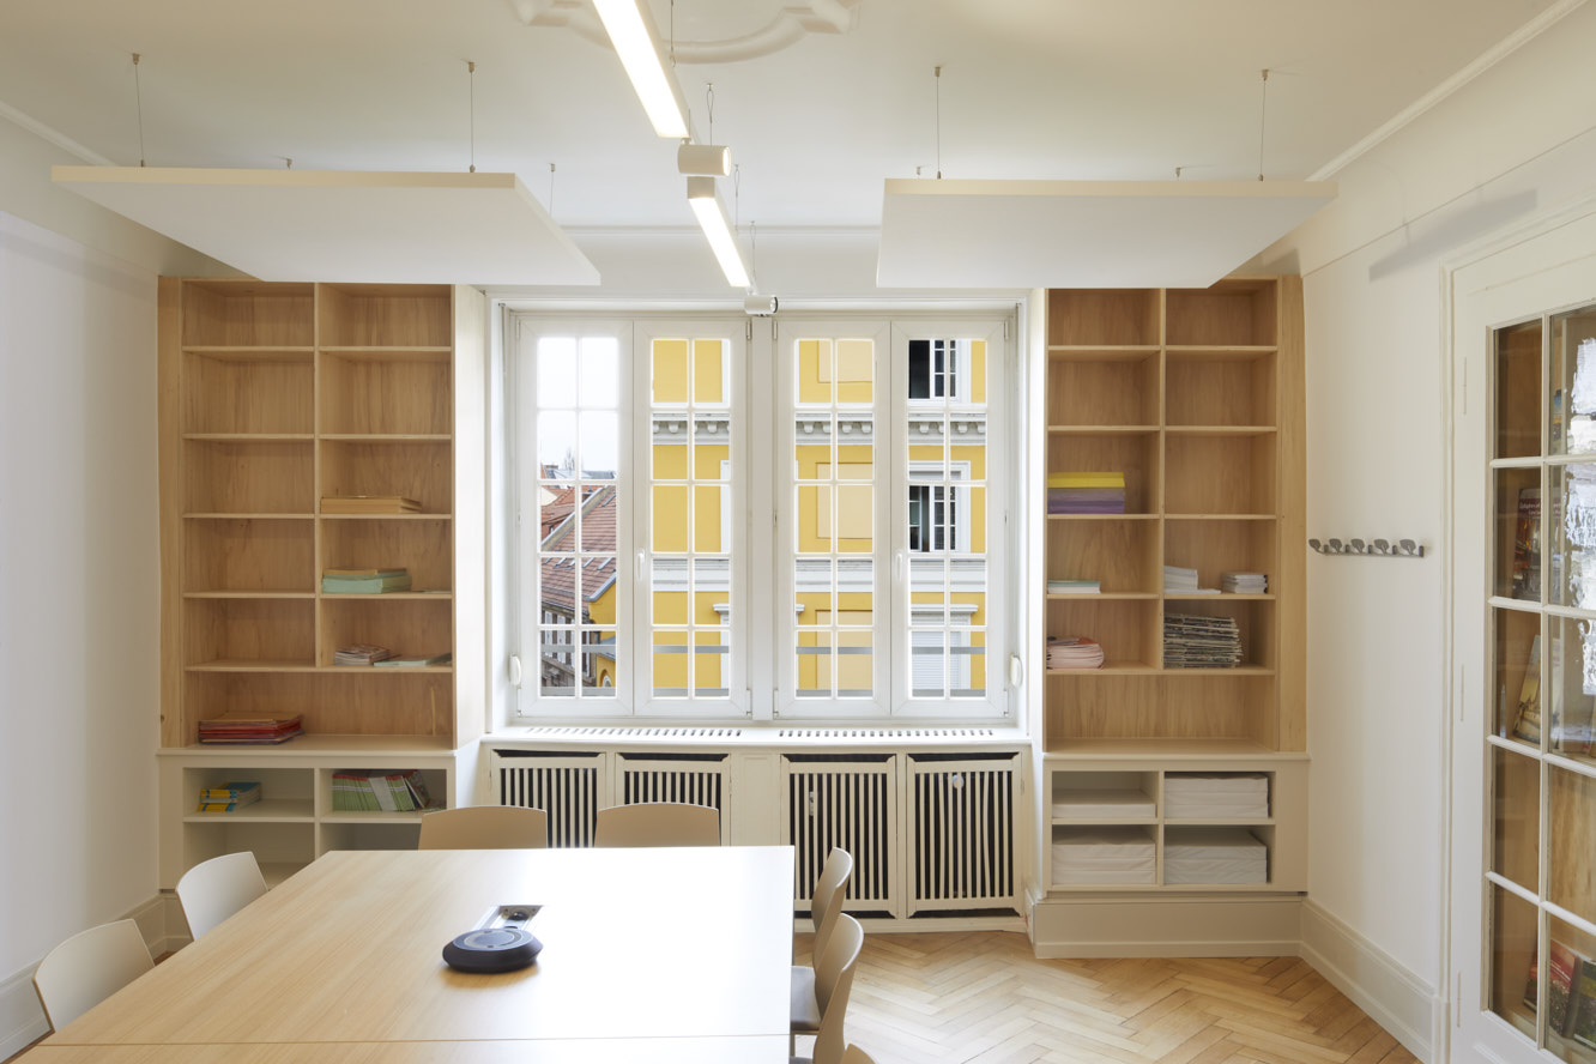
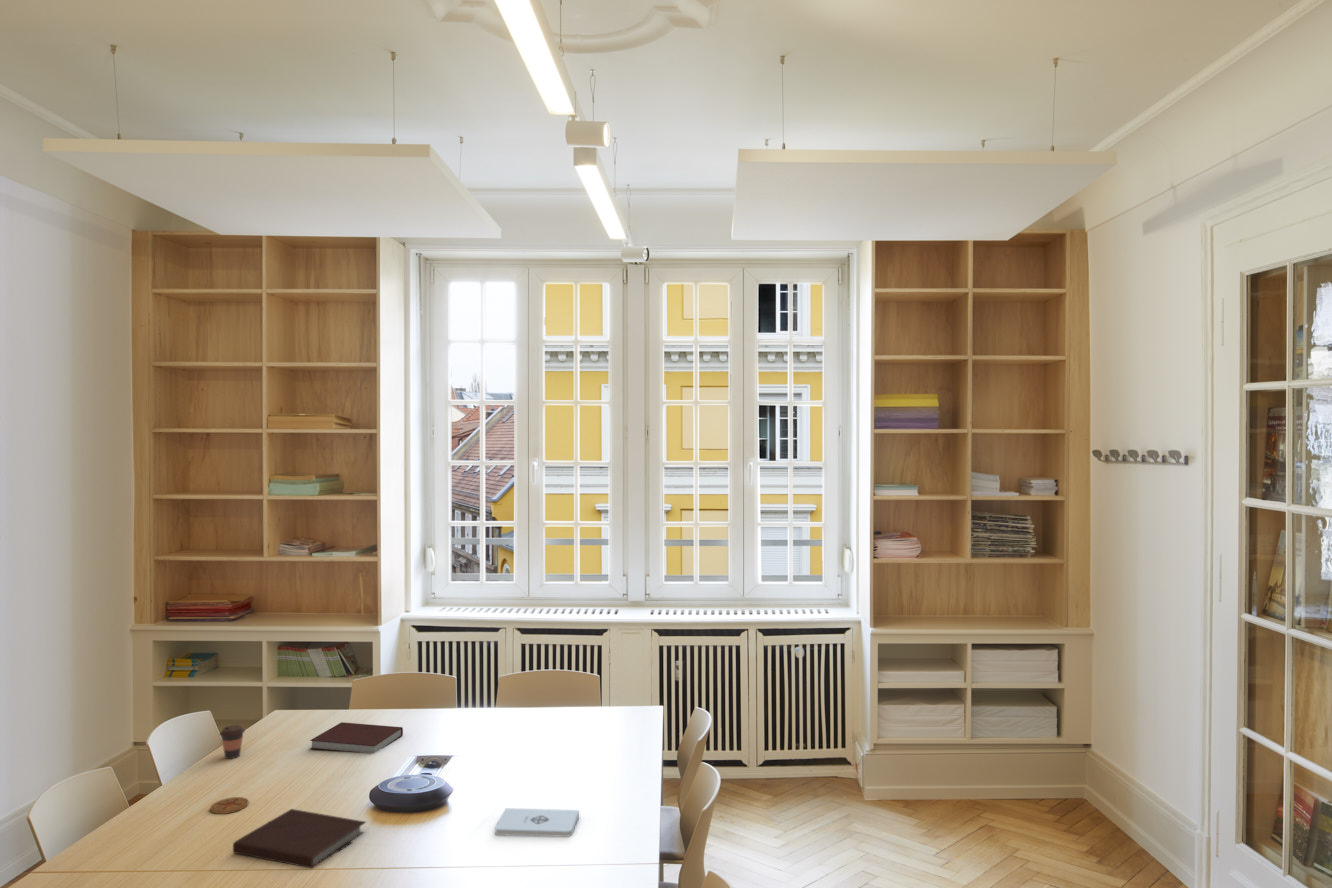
+ notepad (537, 822)
+ notebook (357, 737)
+ coffee cup (232, 742)
+ notebook (301, 837)
+ coaster (229, 805)
